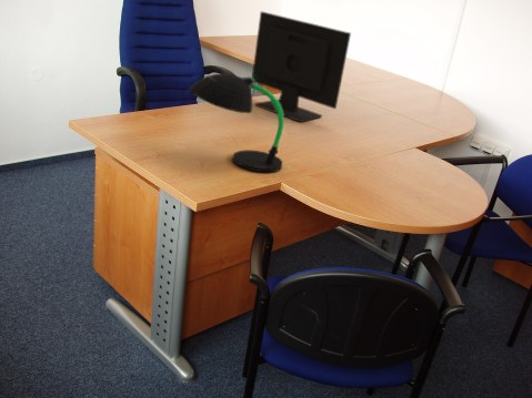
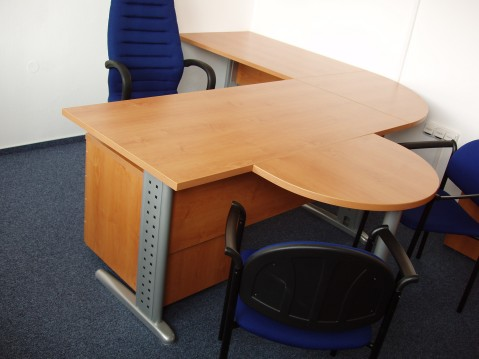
- computer monitor (294, 68)
- desk lamp (240, 112)
